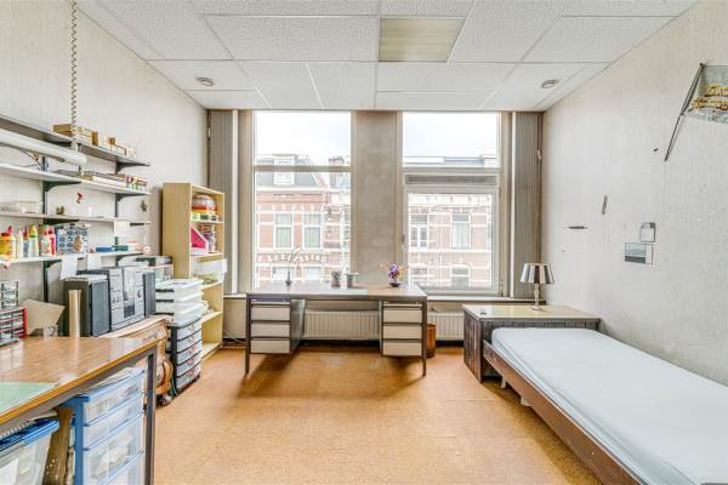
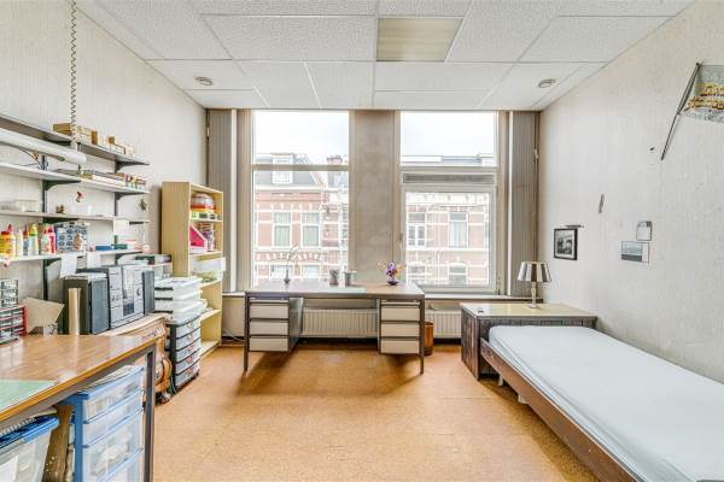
+ picture frame (565, 243)
